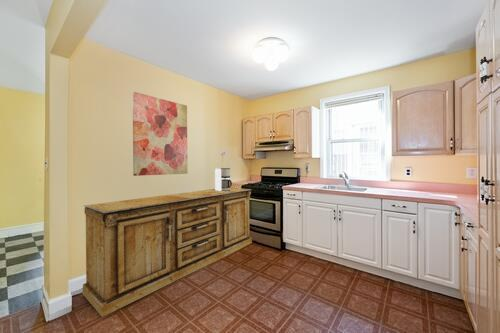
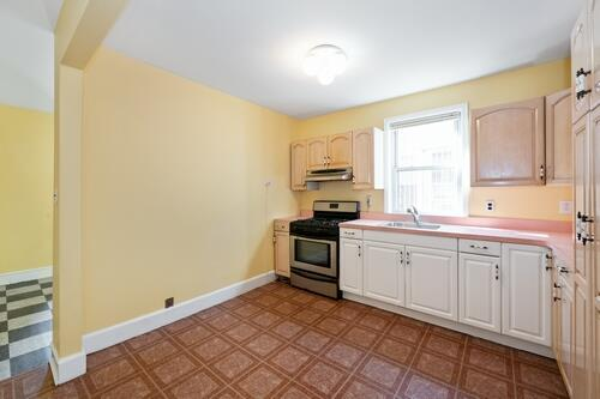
- coffee maker (225, 179)
- sideboard (188, 229)
- wall art (162, 137)
